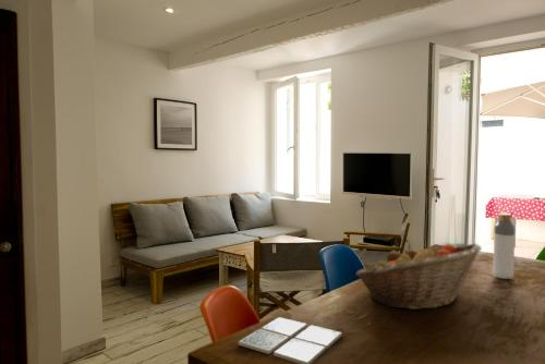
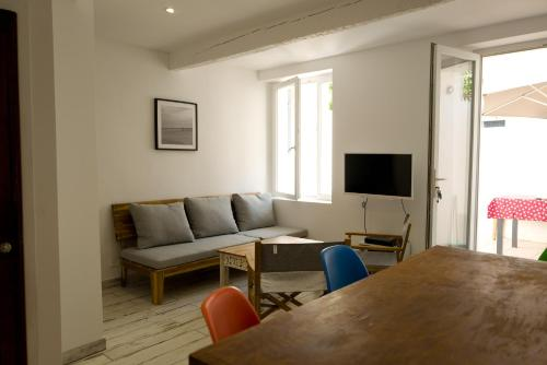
- drink coaster (291, 339)
- fruit basket (417, 269)
- bottle (504, 245)
